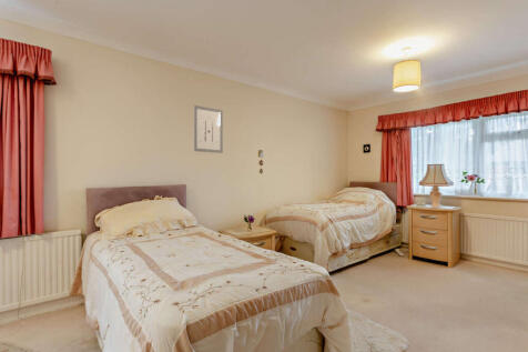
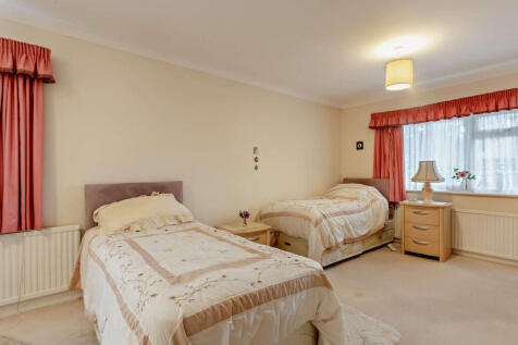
- wall art (209, 130)
